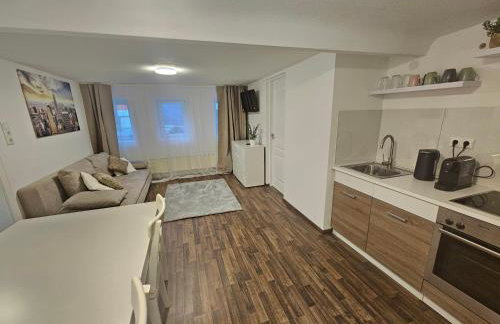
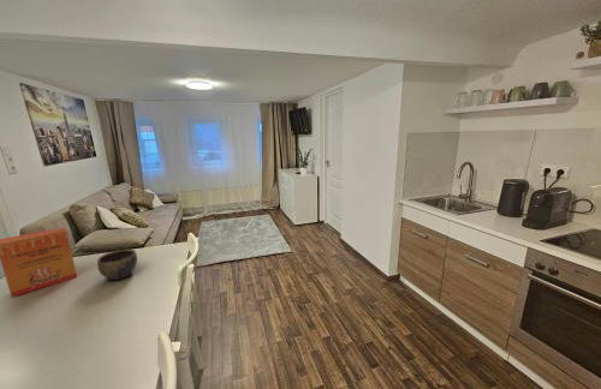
+ bowl (118, 265)
+ cereal box (40, 259)
